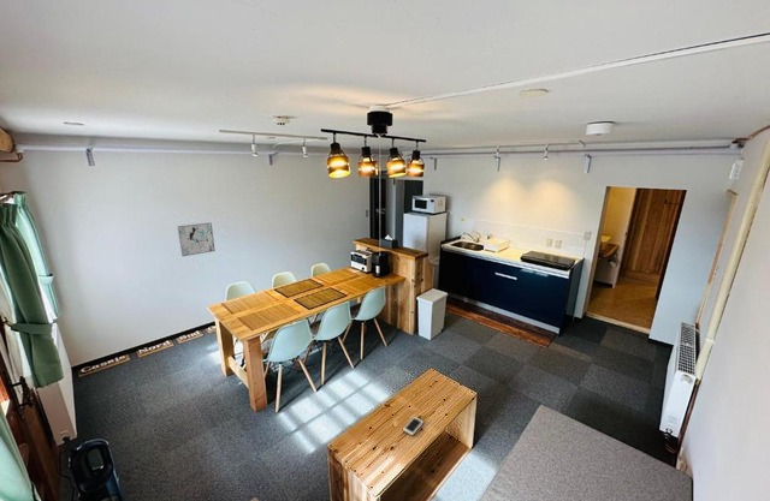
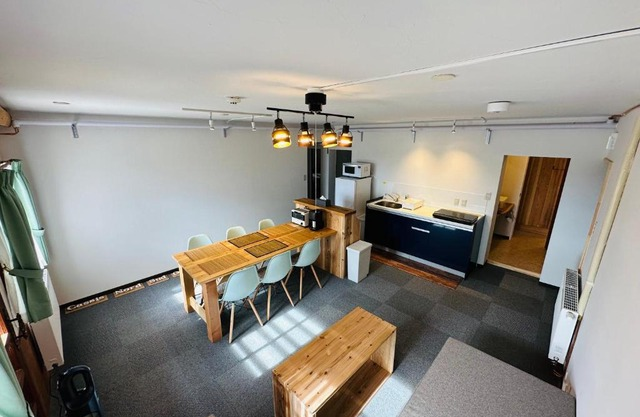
- cell phone (413, 425)
- wall art (196, 239)
